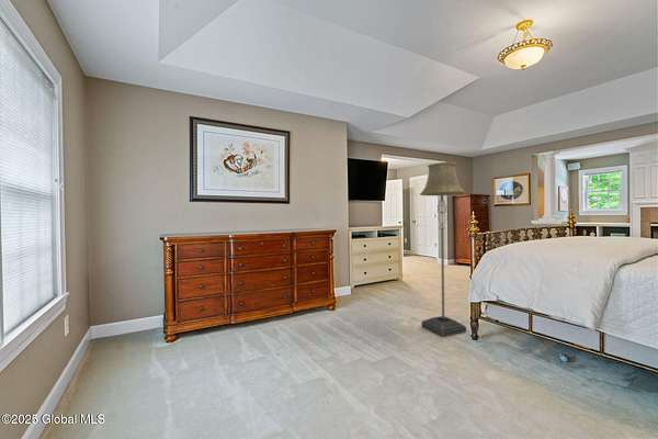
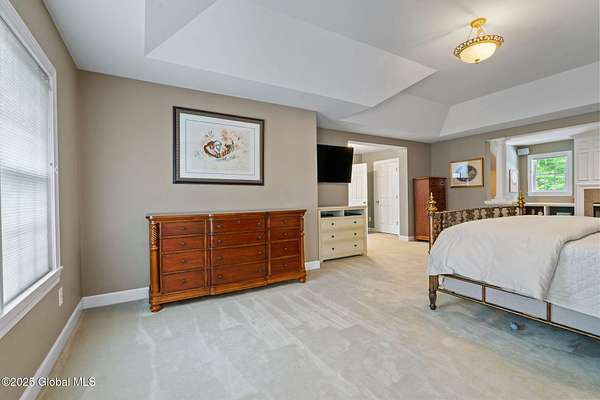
- floor lamp (442, 247)
